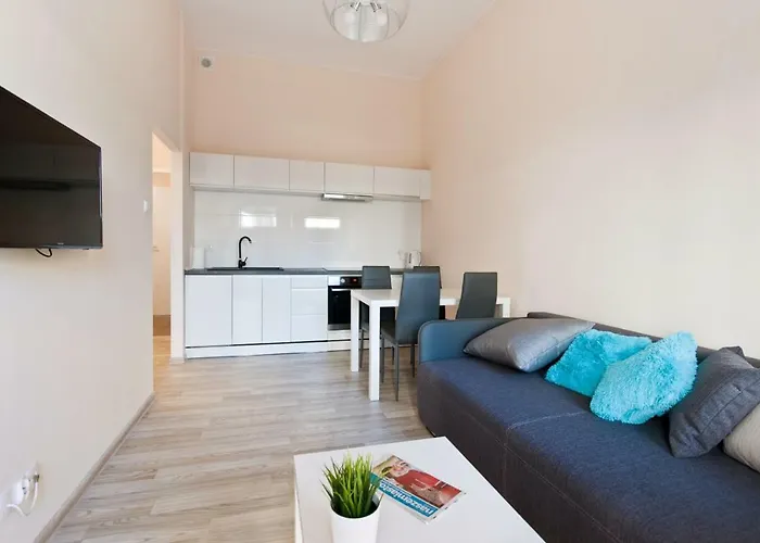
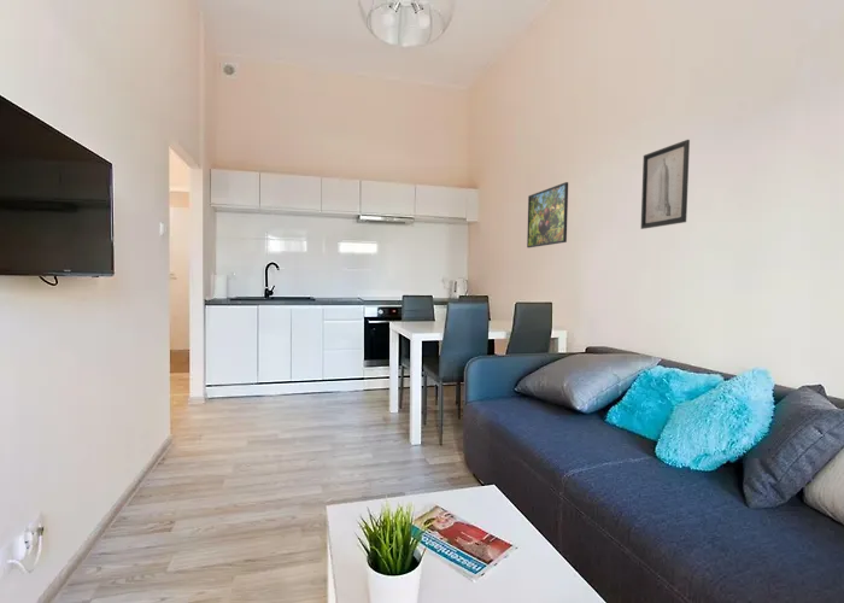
+ wall art (663, 187)
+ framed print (545, 217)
